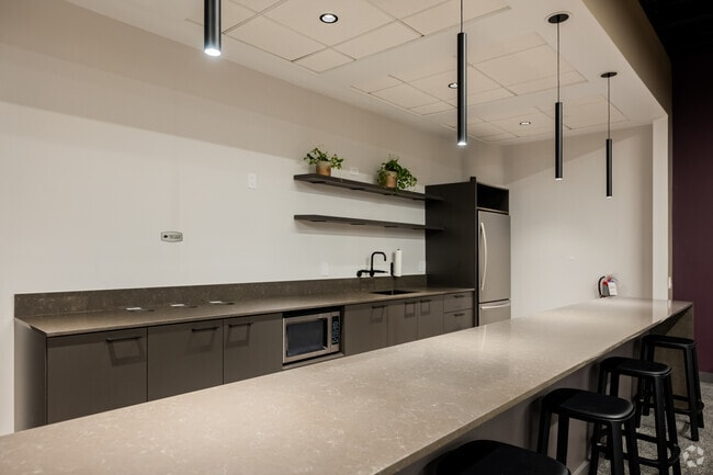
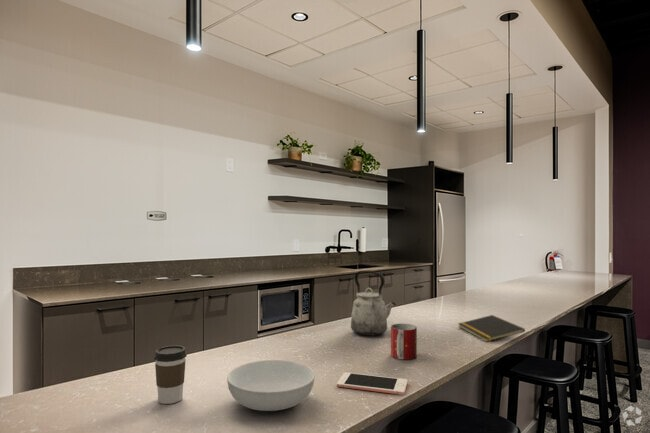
+ notepad (489, 327)
+ serving bowl (271, 388)
+ coffee cup (170, 374)
+ mug (402, 342)
+ kettle (374, 302)
+ cell phone (372, 383)
